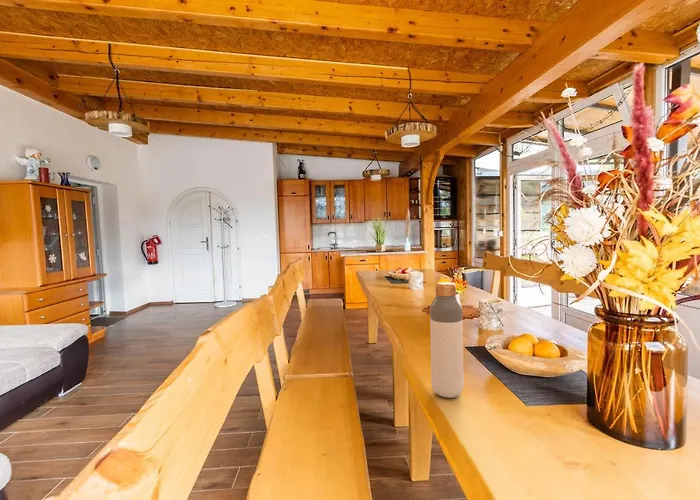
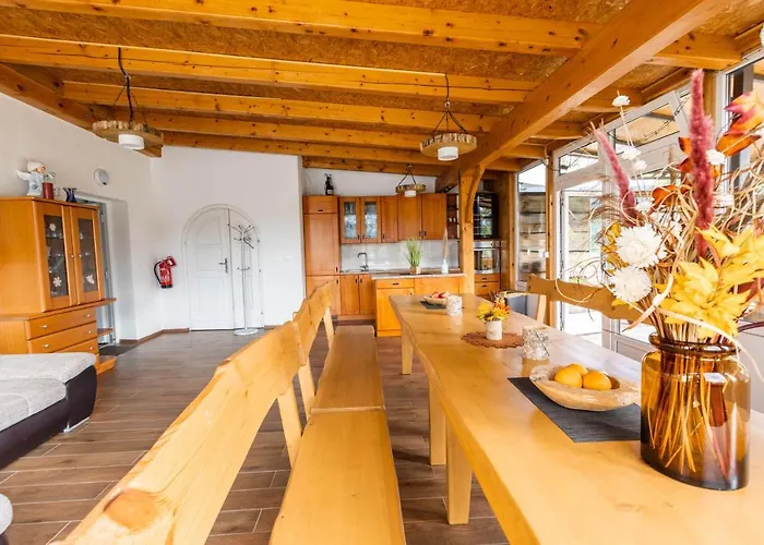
- bottle (446, 338)
